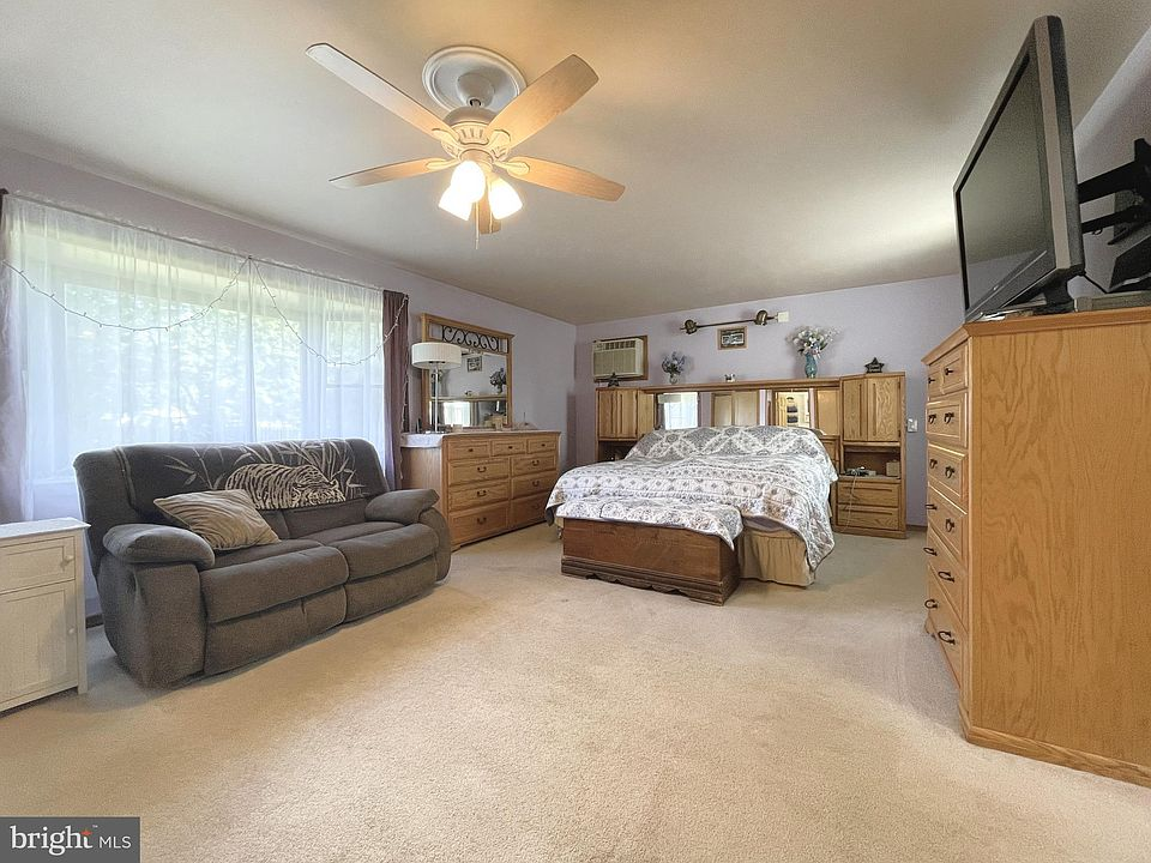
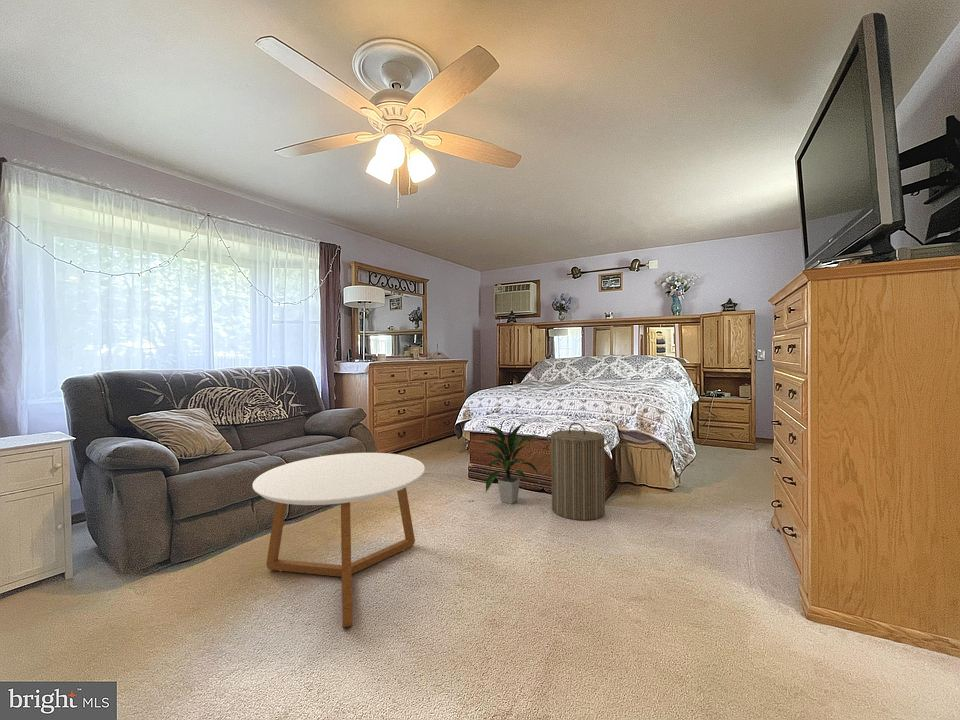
+ laundry hamper (577, 466)
+ coffee table (341, 523)
+ indoor plant (506, 460)
